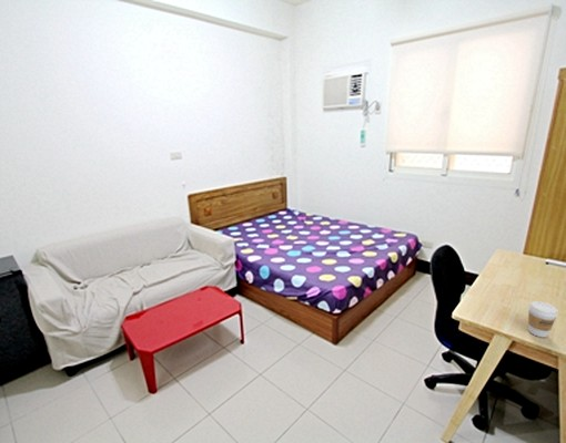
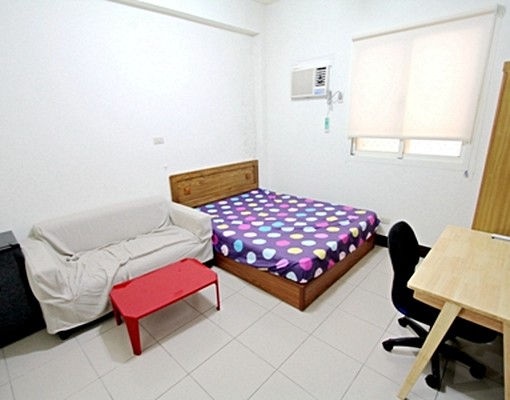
- coffee cup (540, 319)
